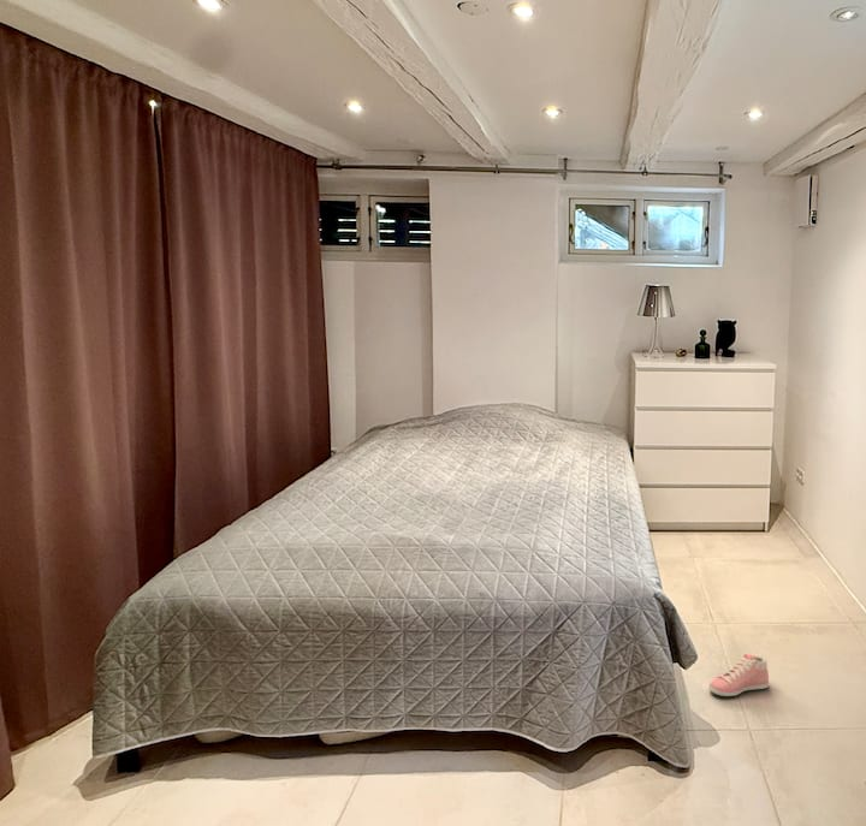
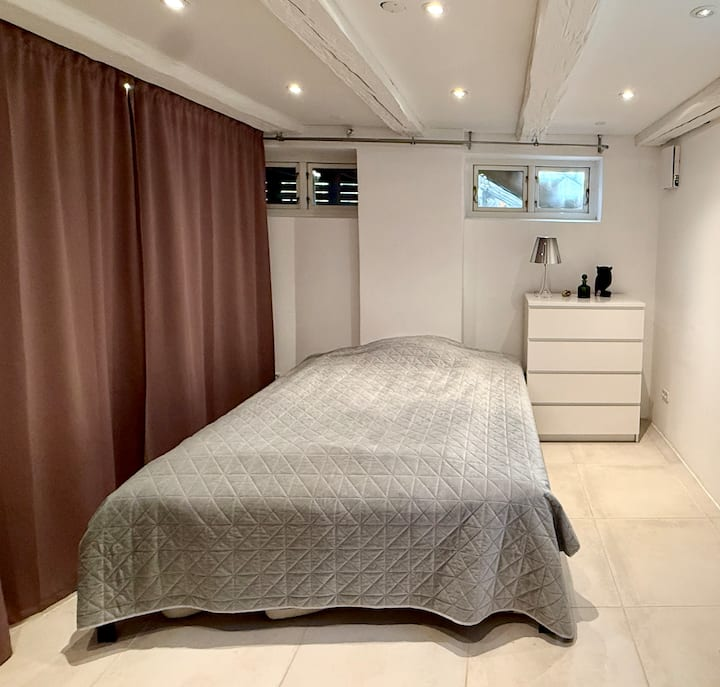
- sneaker (739, 672)
